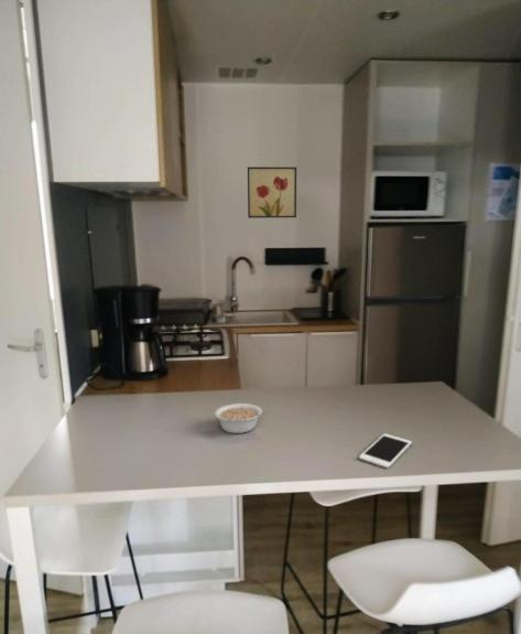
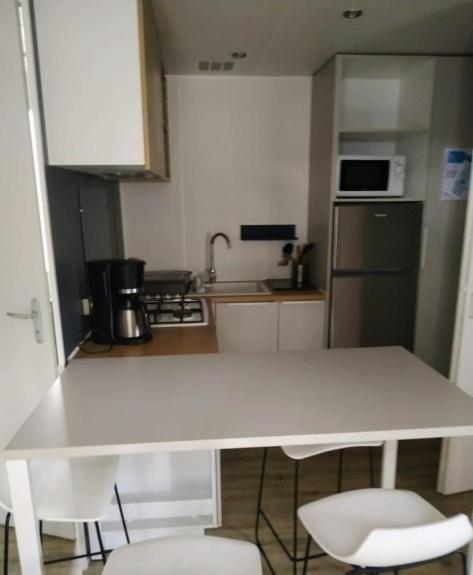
- cell phone (386, 449)
- legume (240, 417)
- wall art (271, 192)
